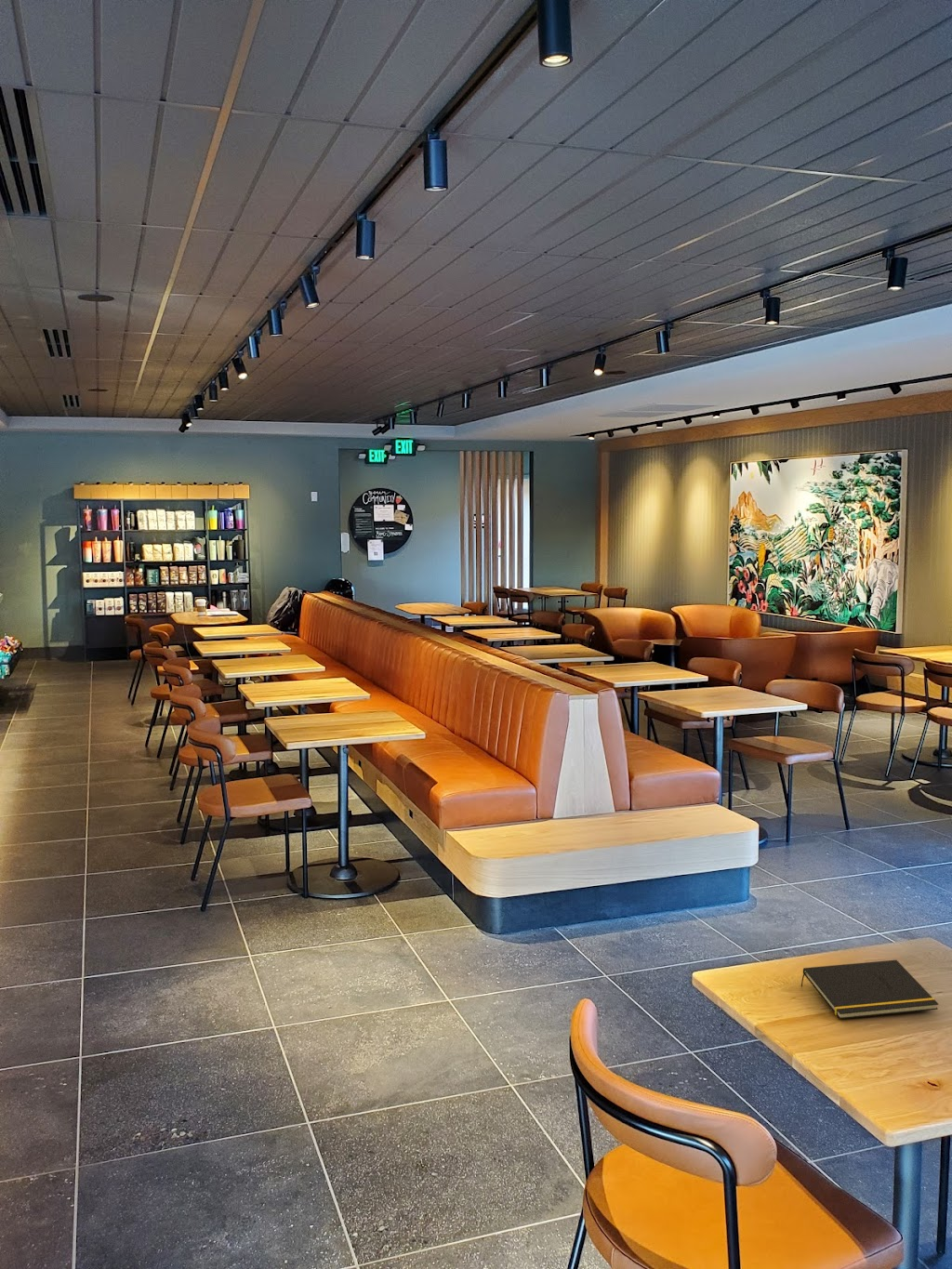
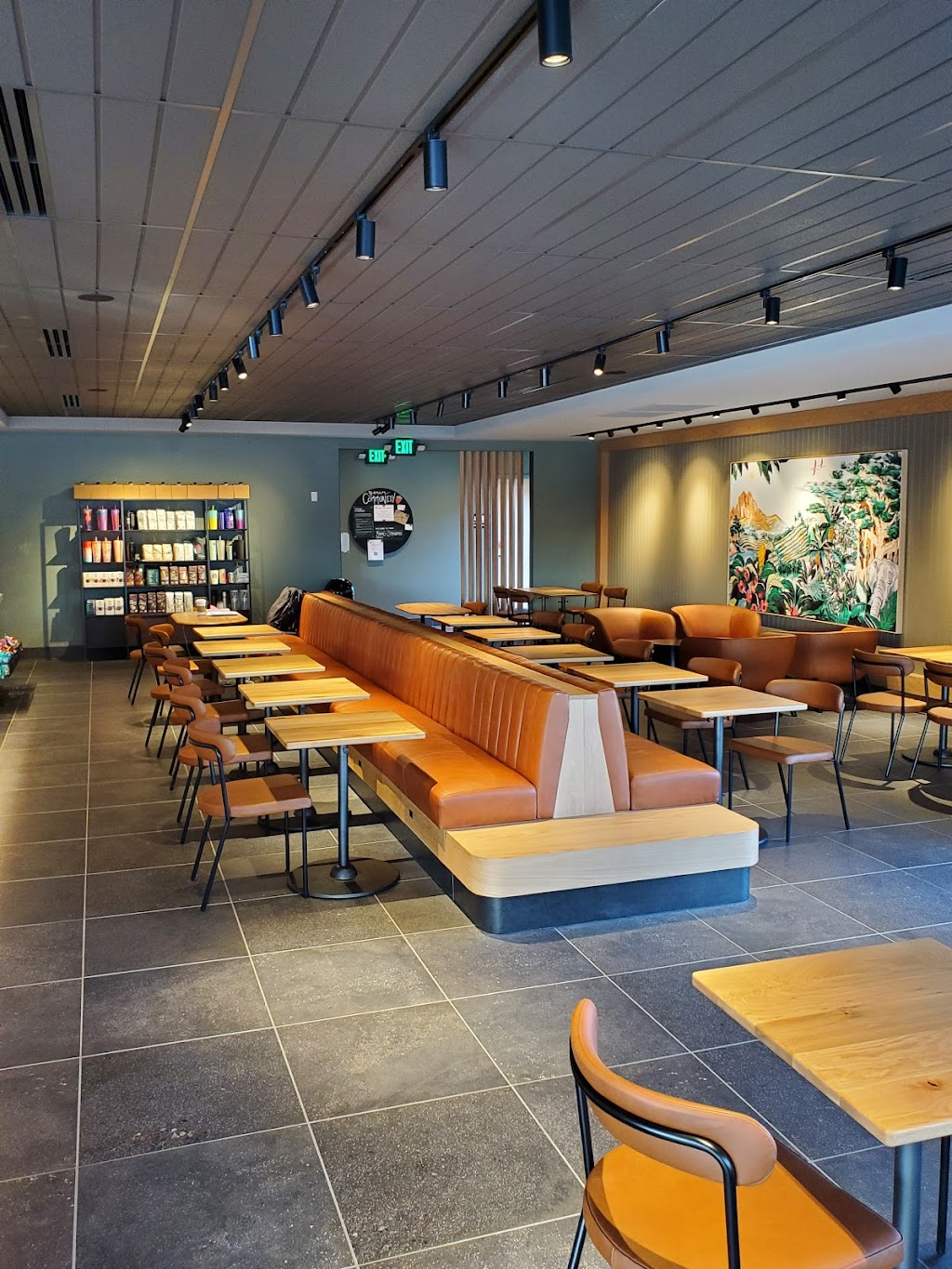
- notepad (868, 987)
